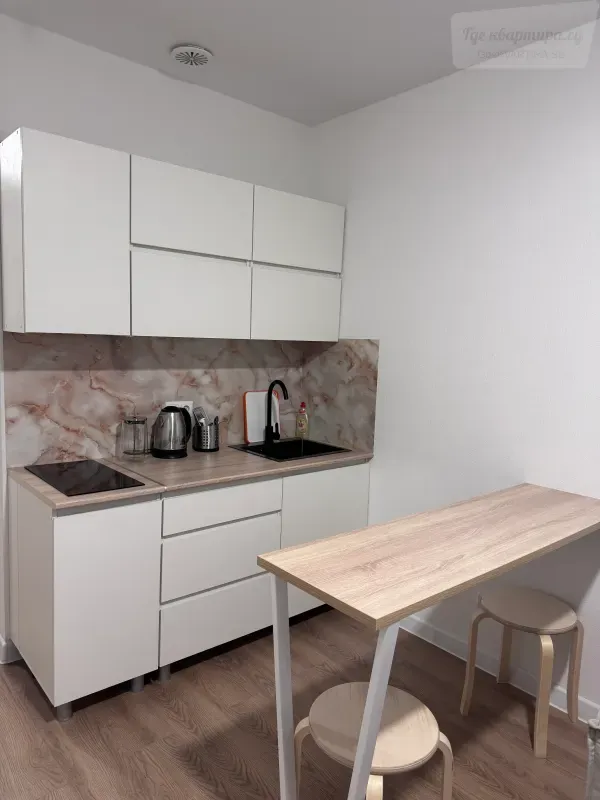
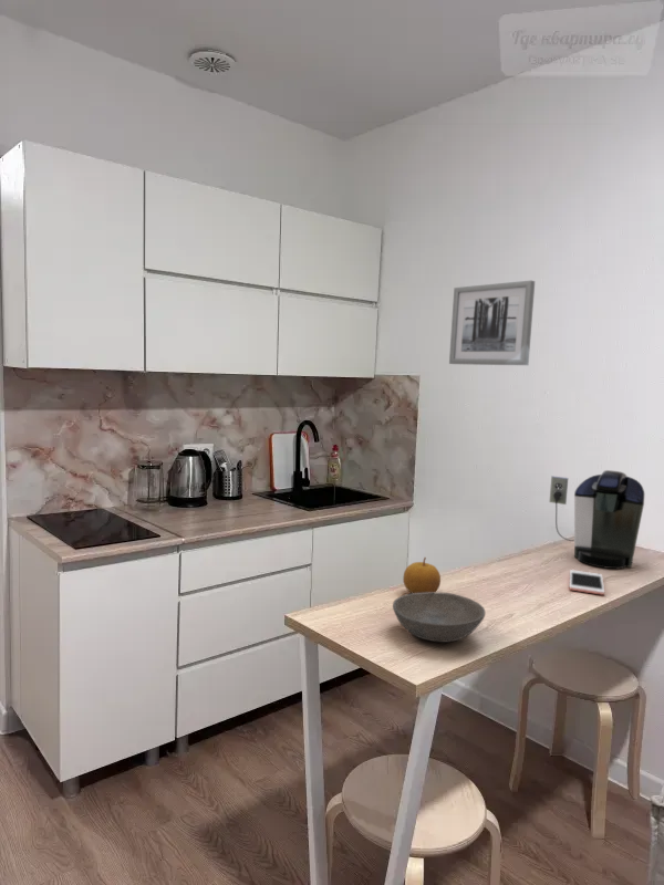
+ soup bowl (437, 620)
+ coffee maker (590, 512)
+ wall art (489, 324)
+ fruit (422, 574)
+ cell phone (585, 581)
